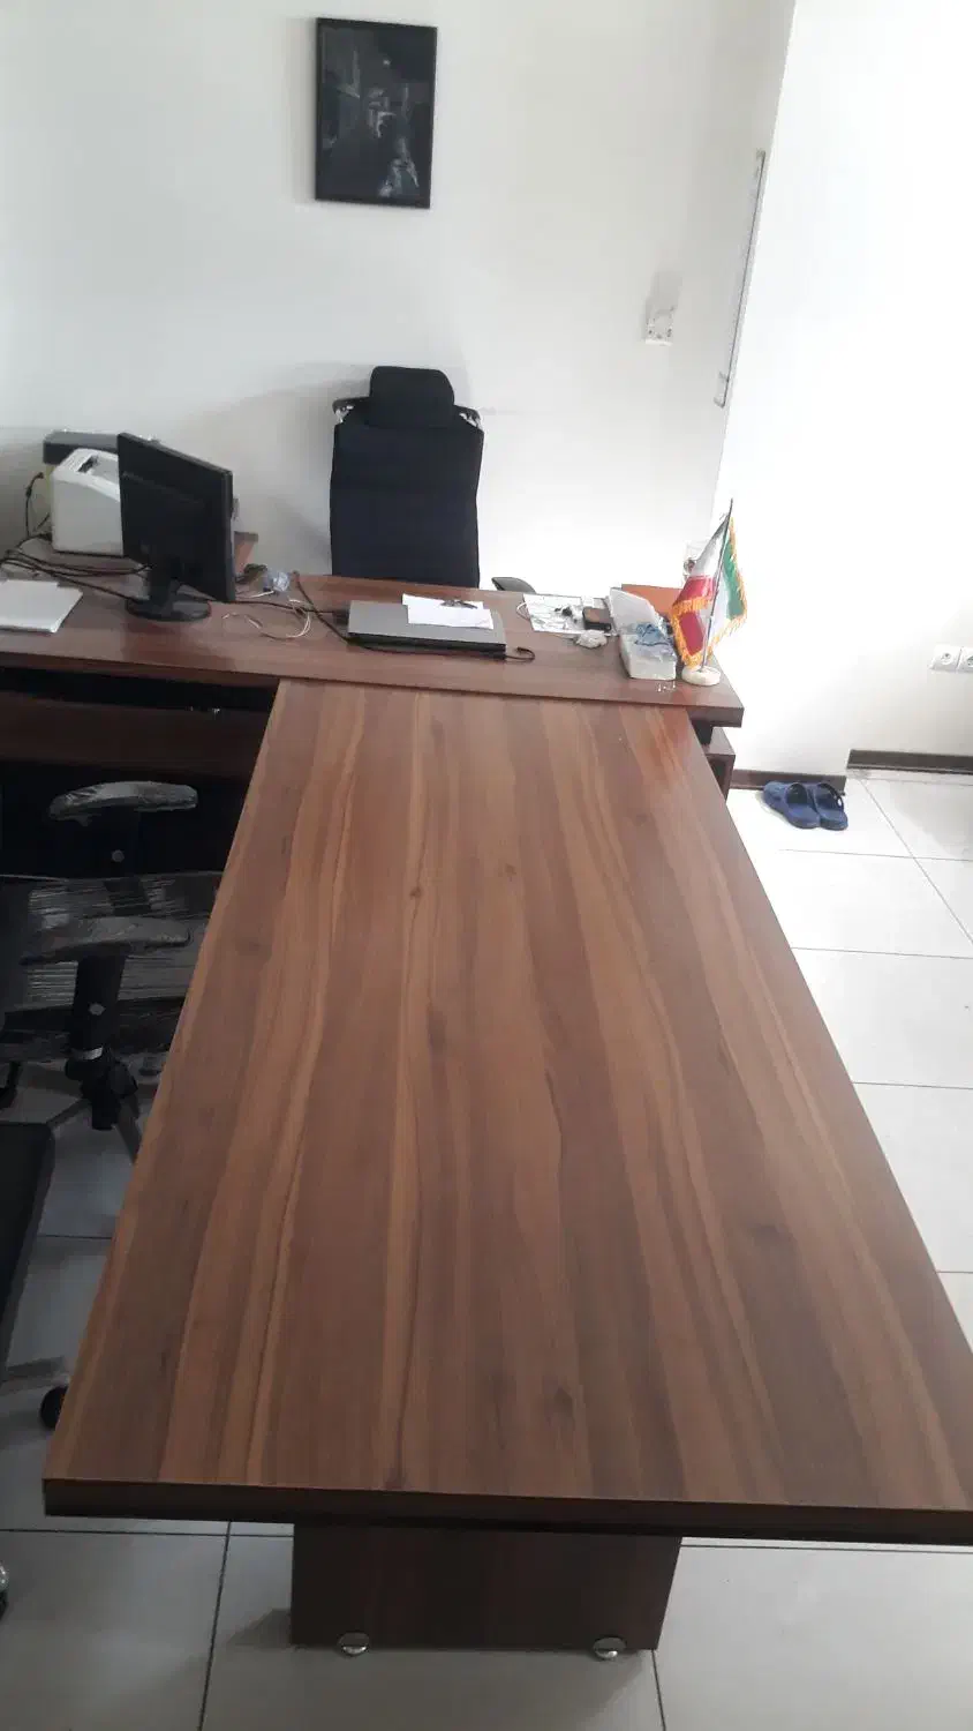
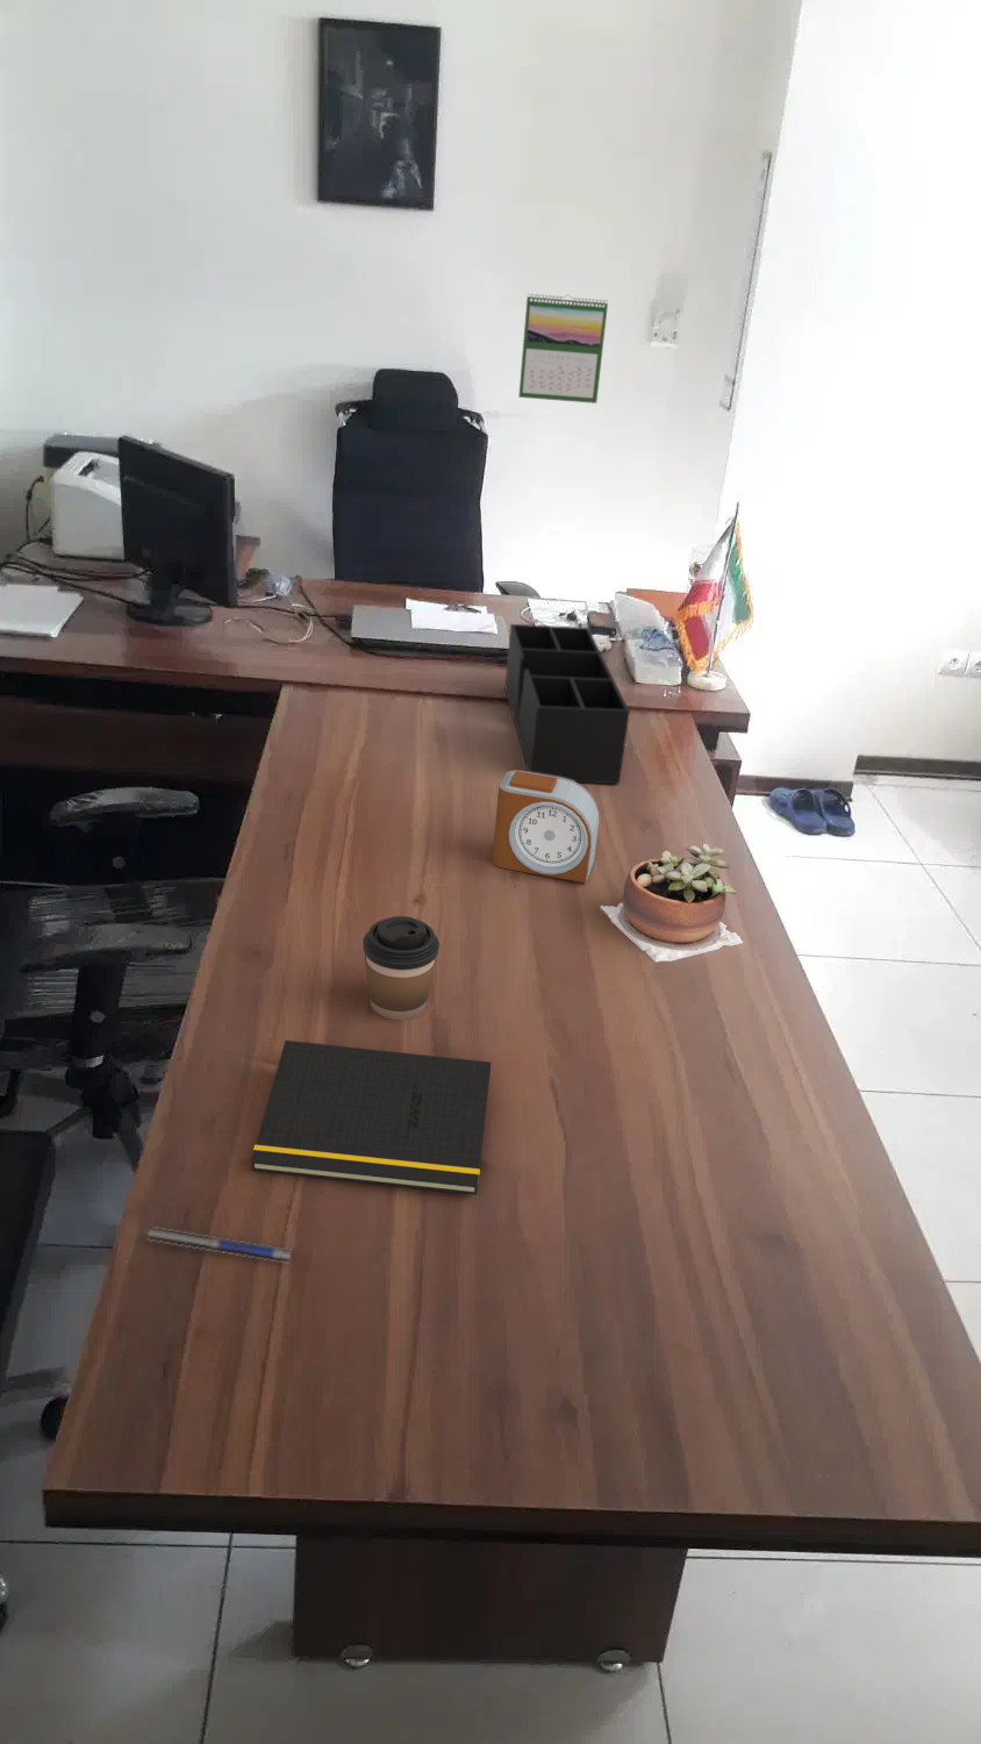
+ succulent plant (676, 889)
+ alarm clock (546, 823)
+ coffee cup (400, 964)
+ desk organizer (561, 697)
+ calendar (563, 347)
+ notepad (376, 1114)
+ pen (217, 1243)
